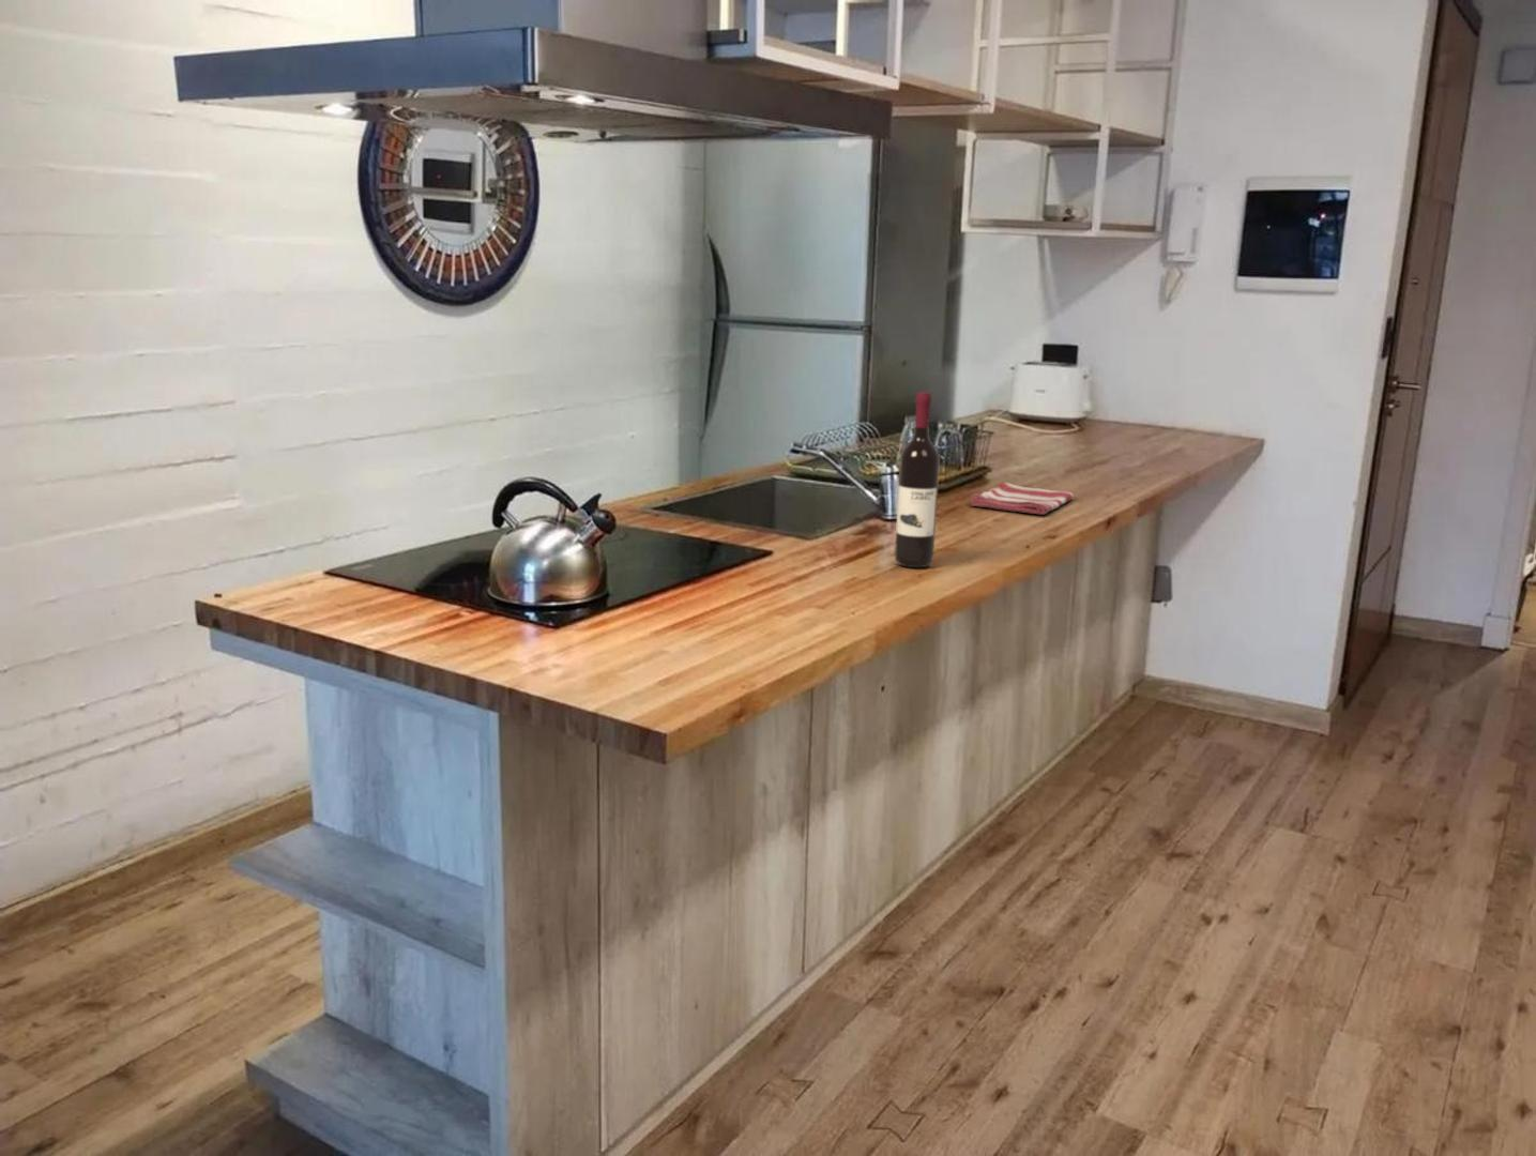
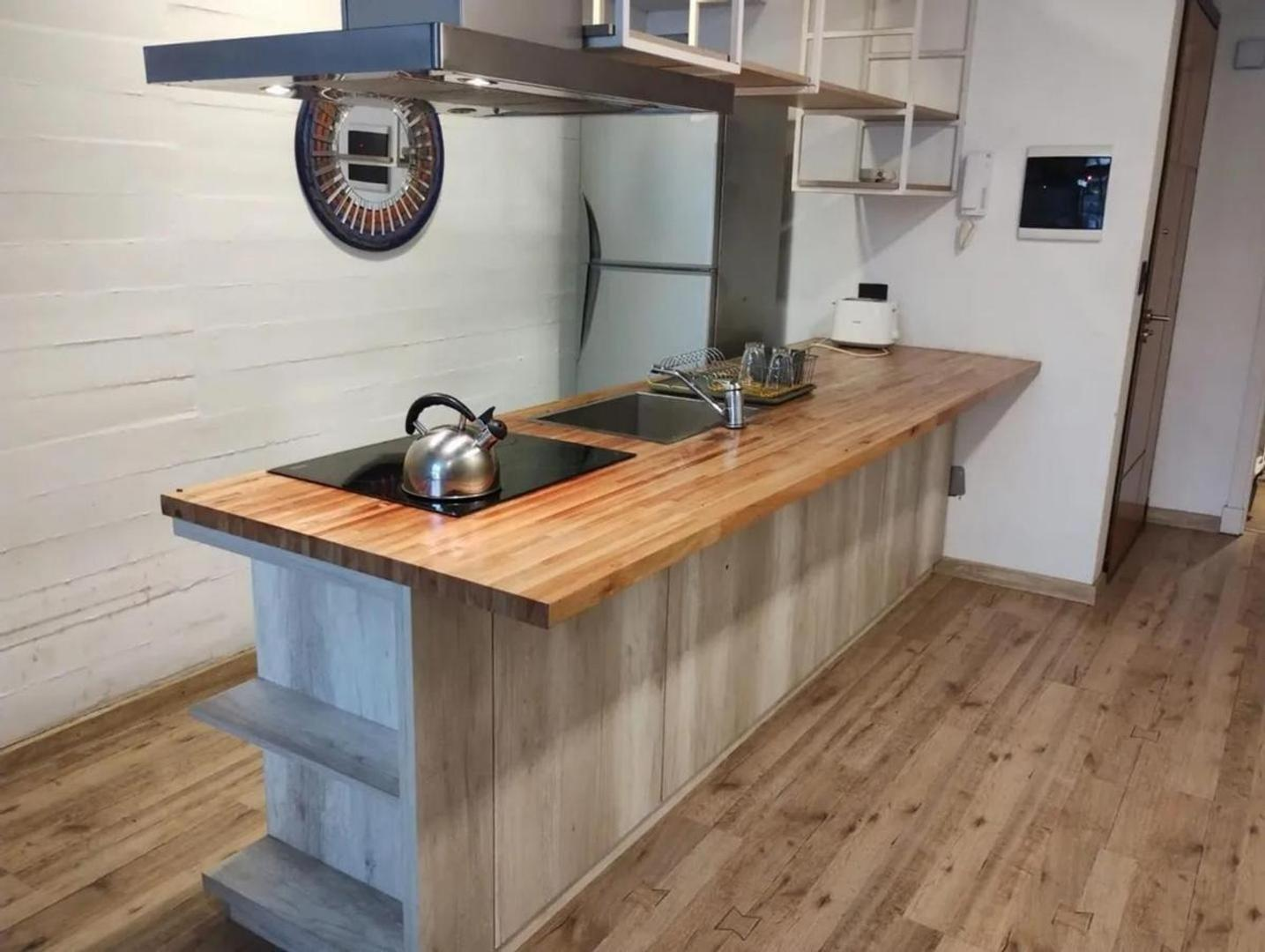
- wine bottle (918, 480)
- dish towel (1025, 495)
